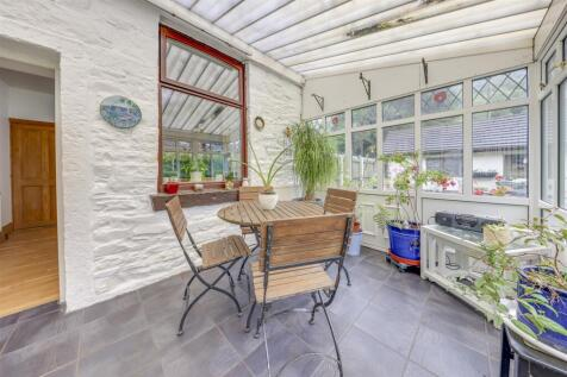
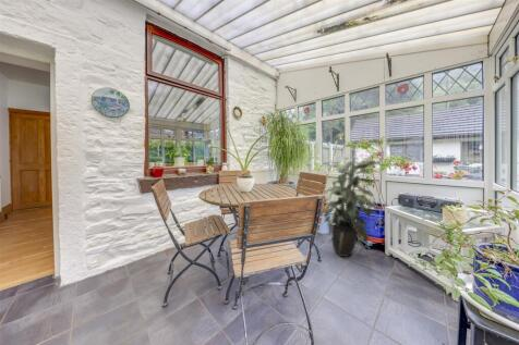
+ indoor plant (348, 206)
